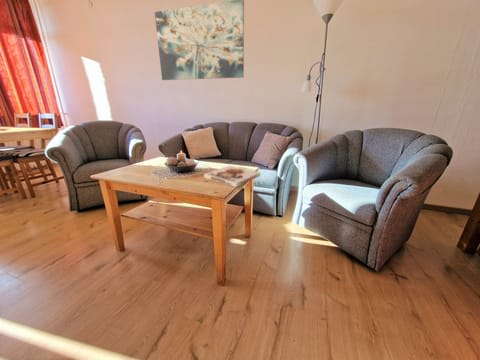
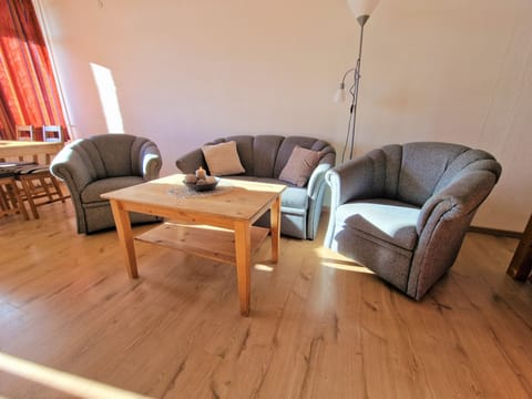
- wall art (198, 44)
- board game (232, 175)
